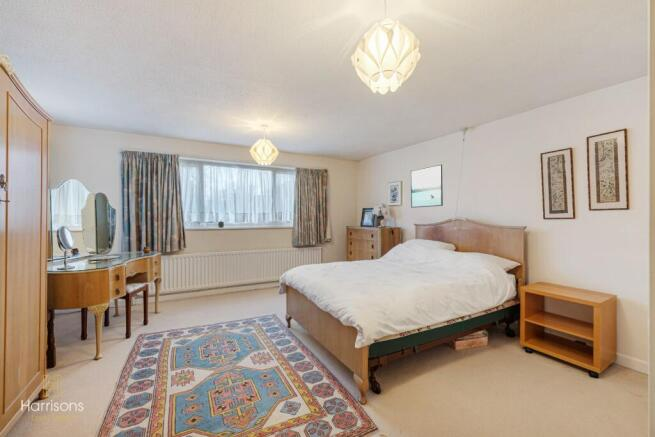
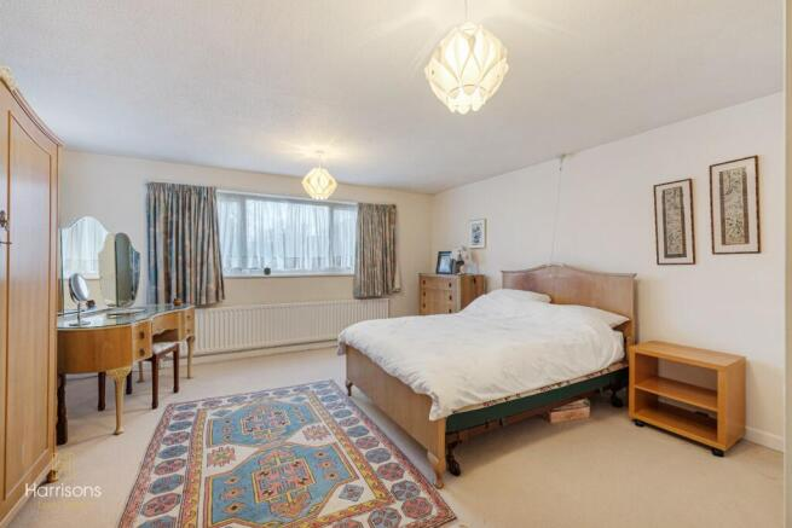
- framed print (425, 187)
